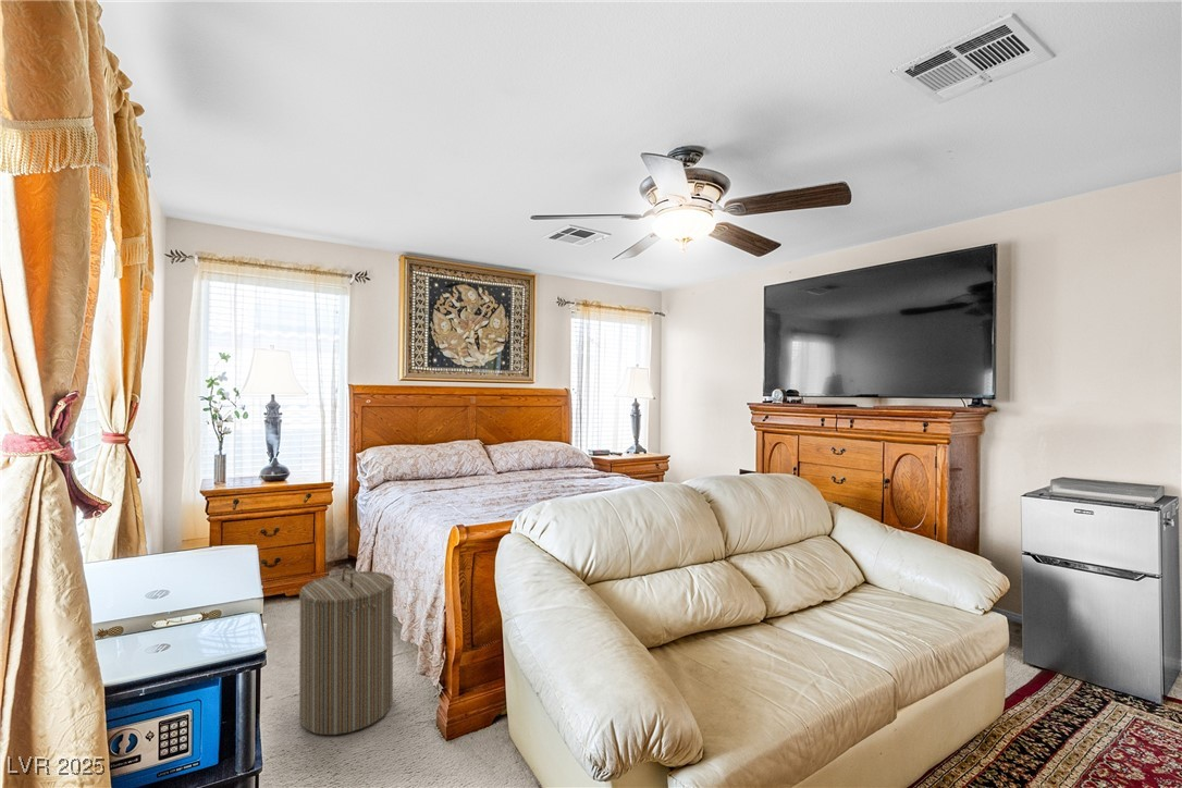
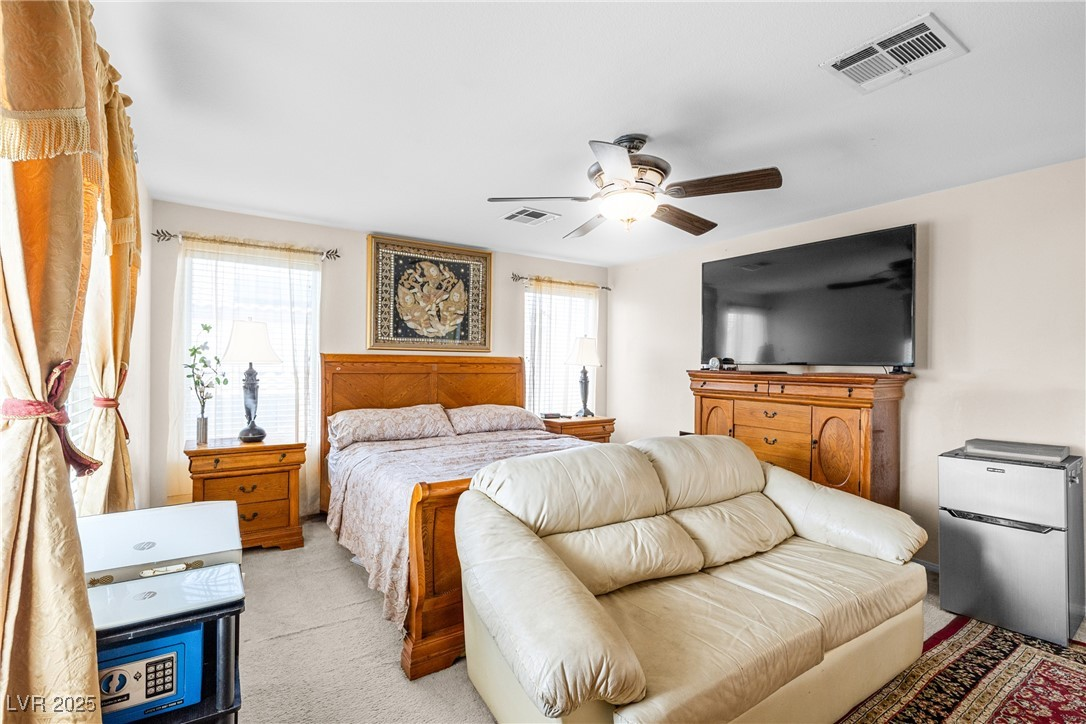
- laundry hamper (347, 637)
